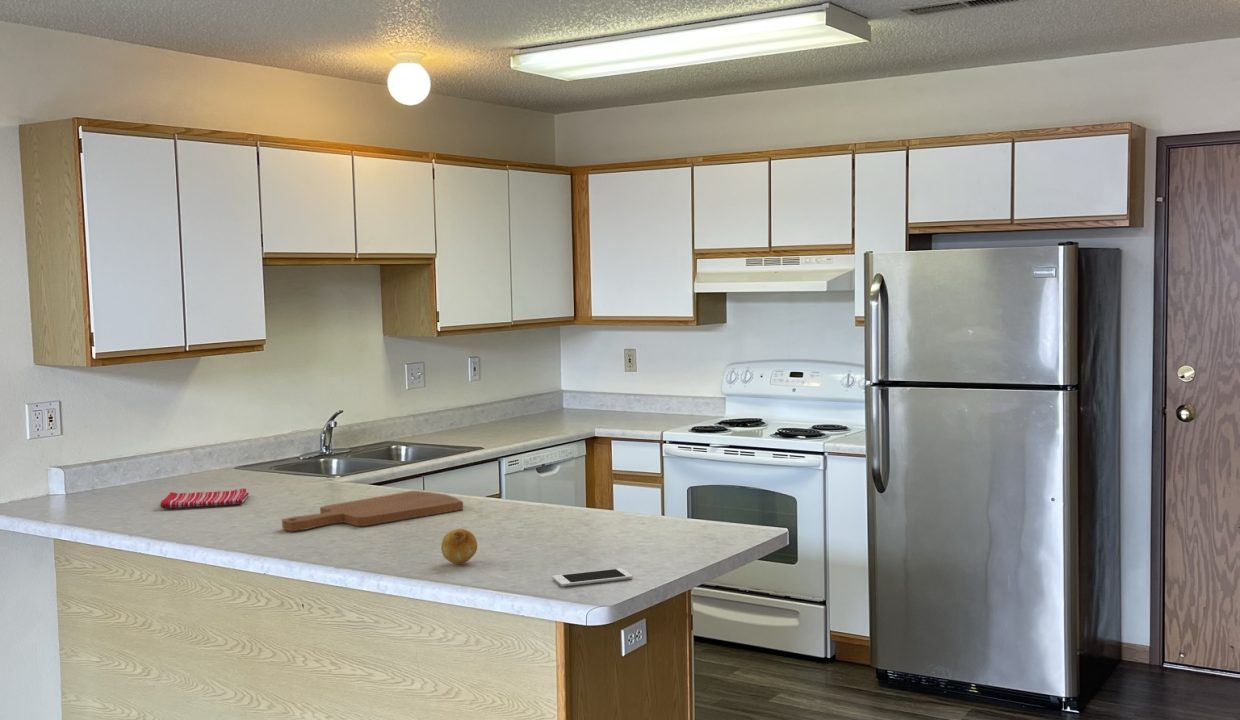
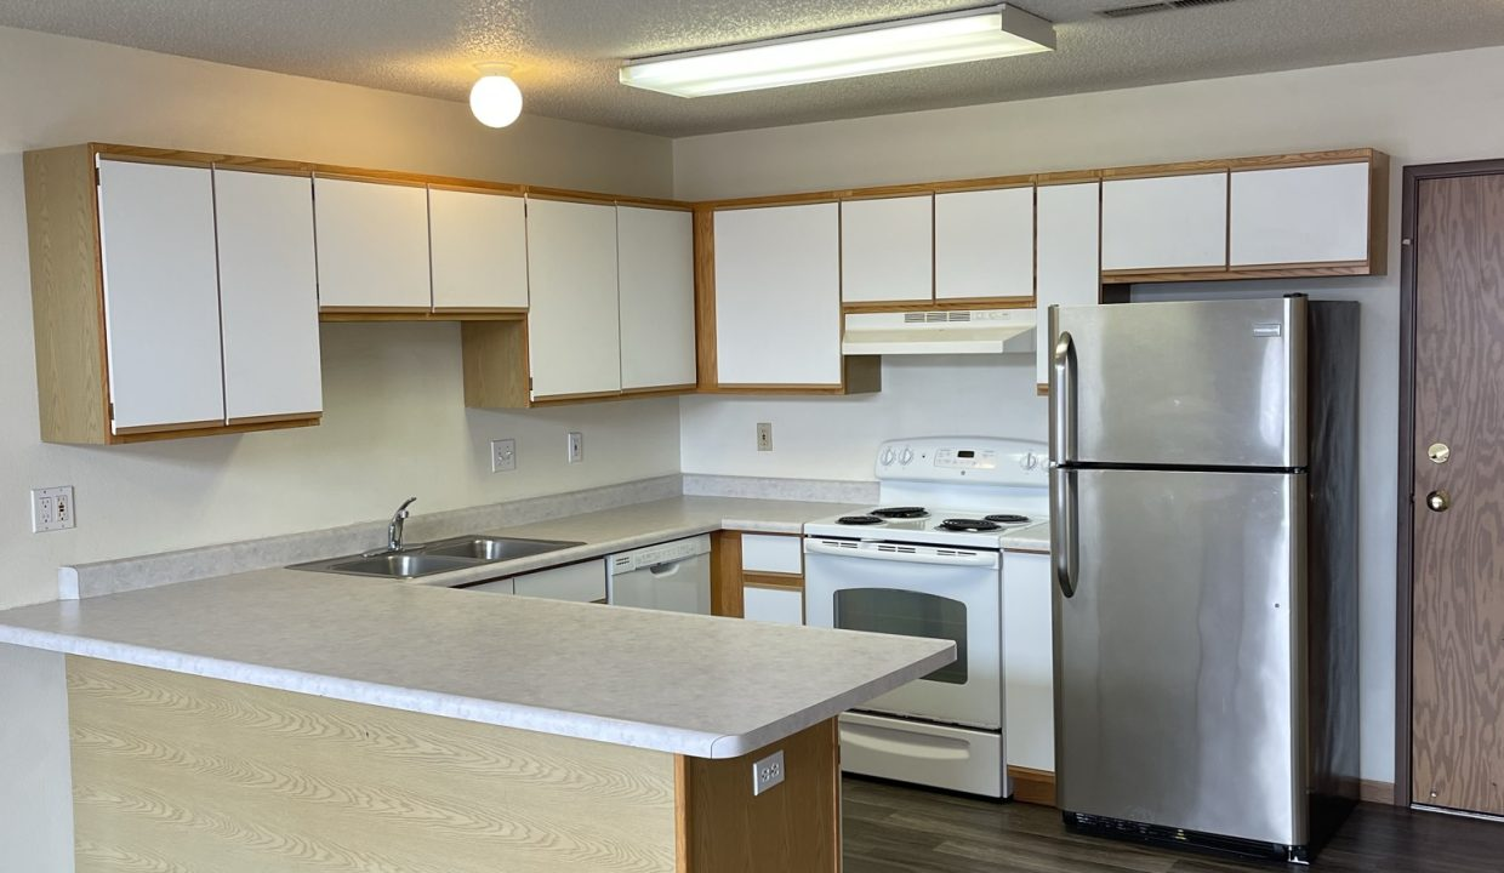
- cell phone (592, 577)
- cutting board (382, 509)
- fruit (458, 545)
- dish towel (205, 498)
